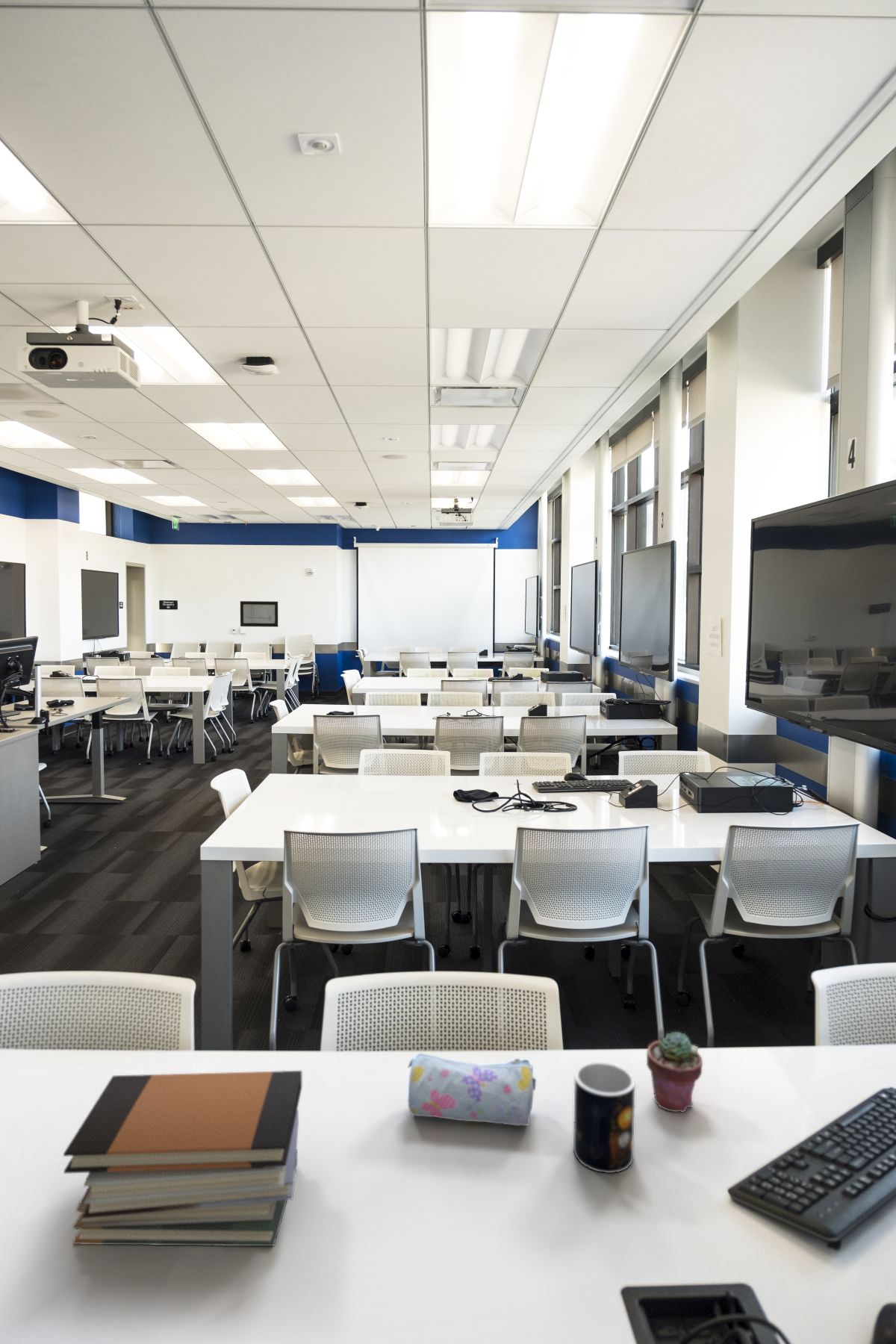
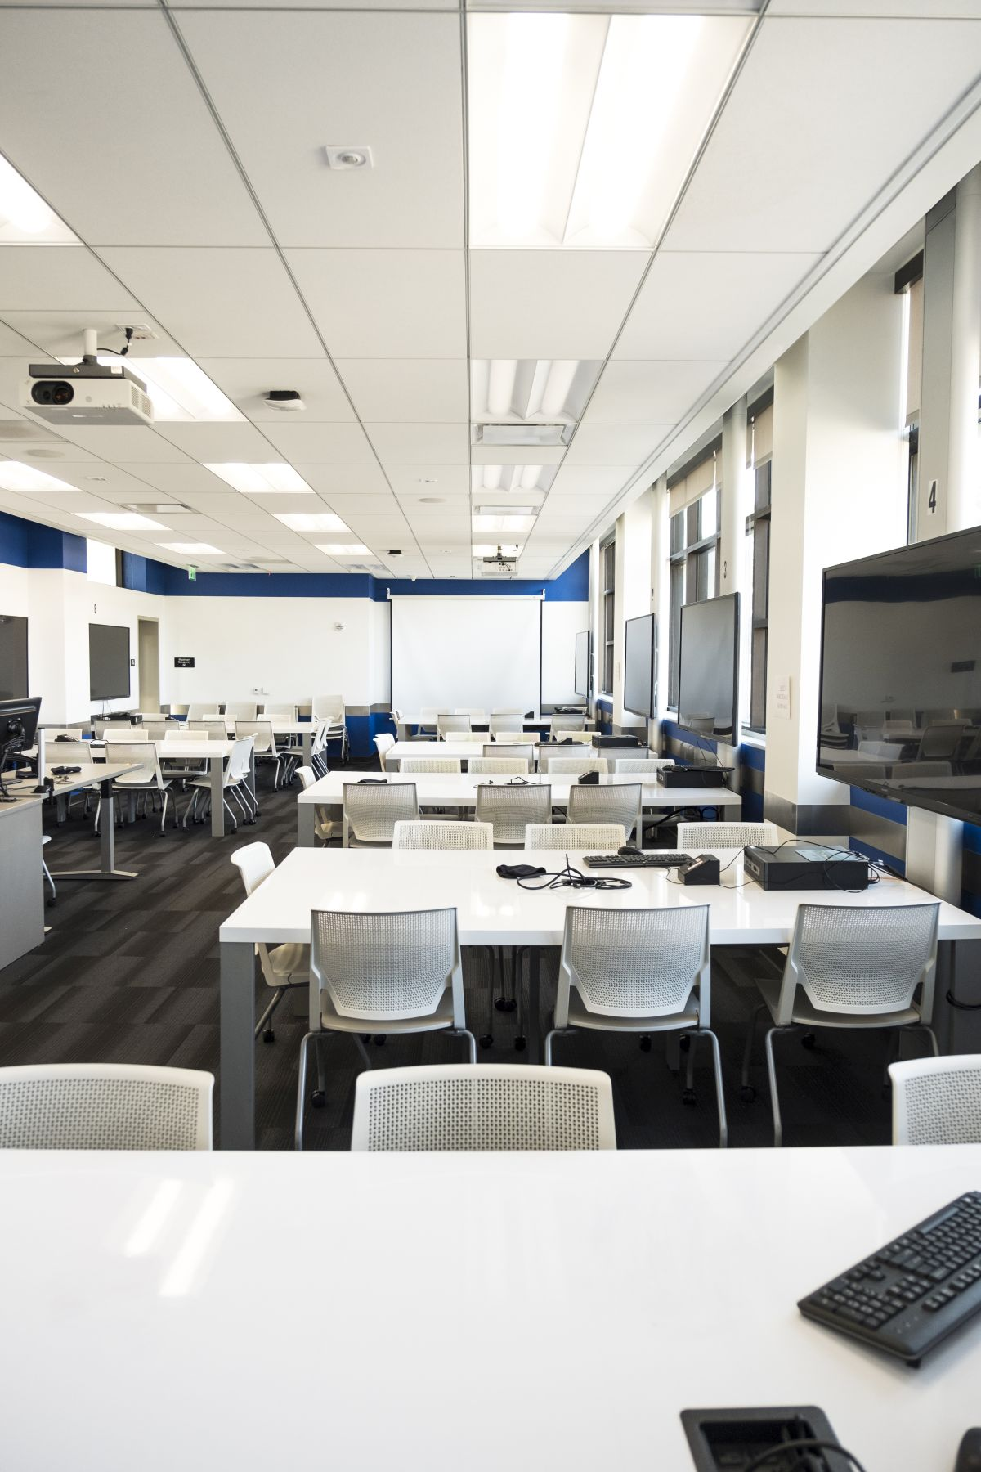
- wall art (259, 614)
- pencil case (470, 1088)
- potted succulent (673, 1068)
- mug (605, 1121)
- book stack (195, 1155)
